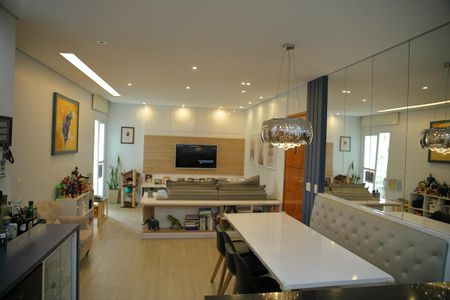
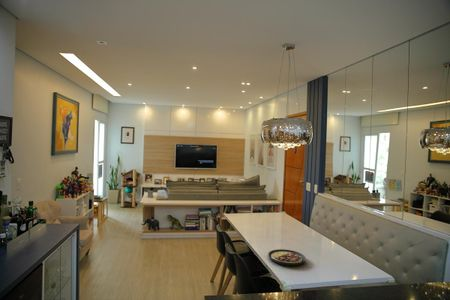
+ plate (286, 256)
